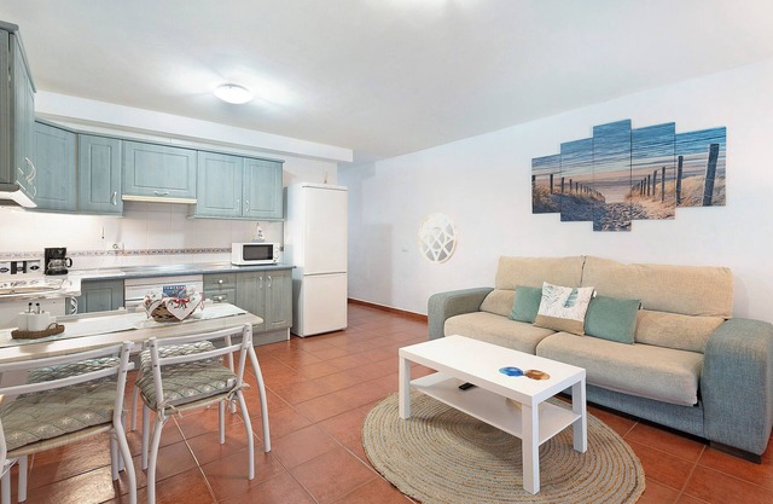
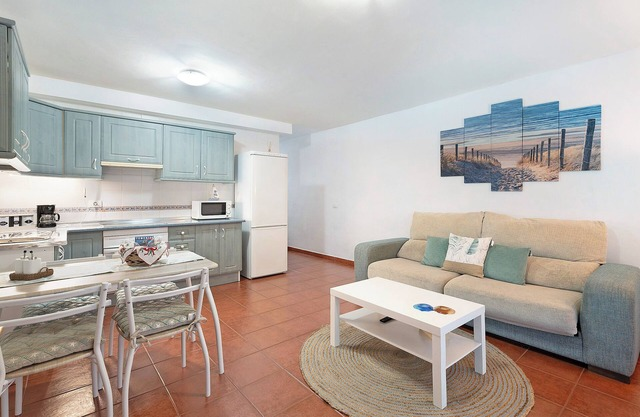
- home mirror (436, 238)
